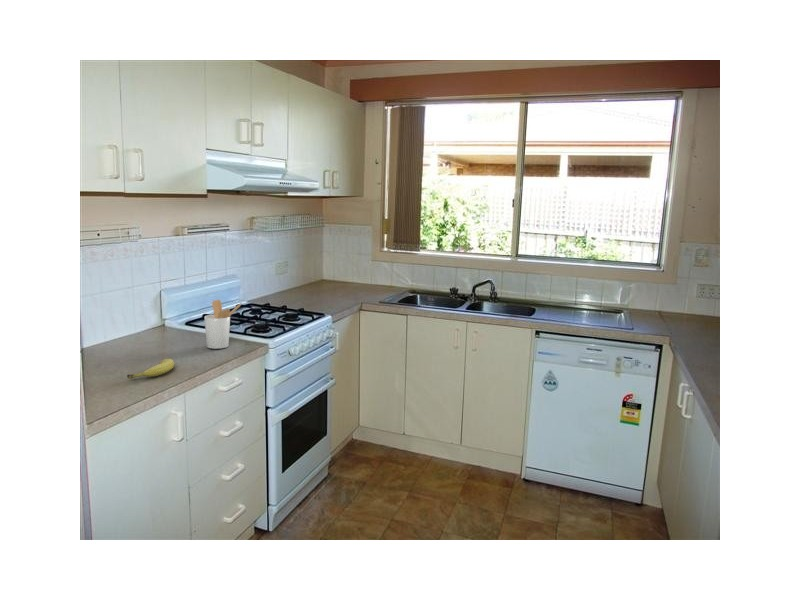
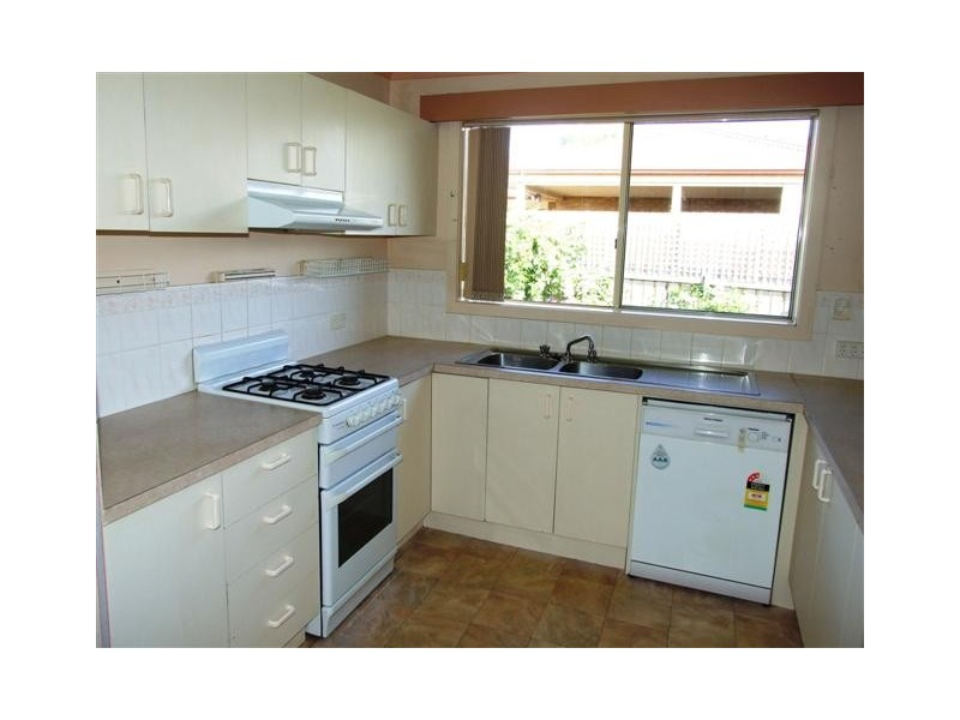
- utensil holder (224, 323)
- fruit (156, 367)
